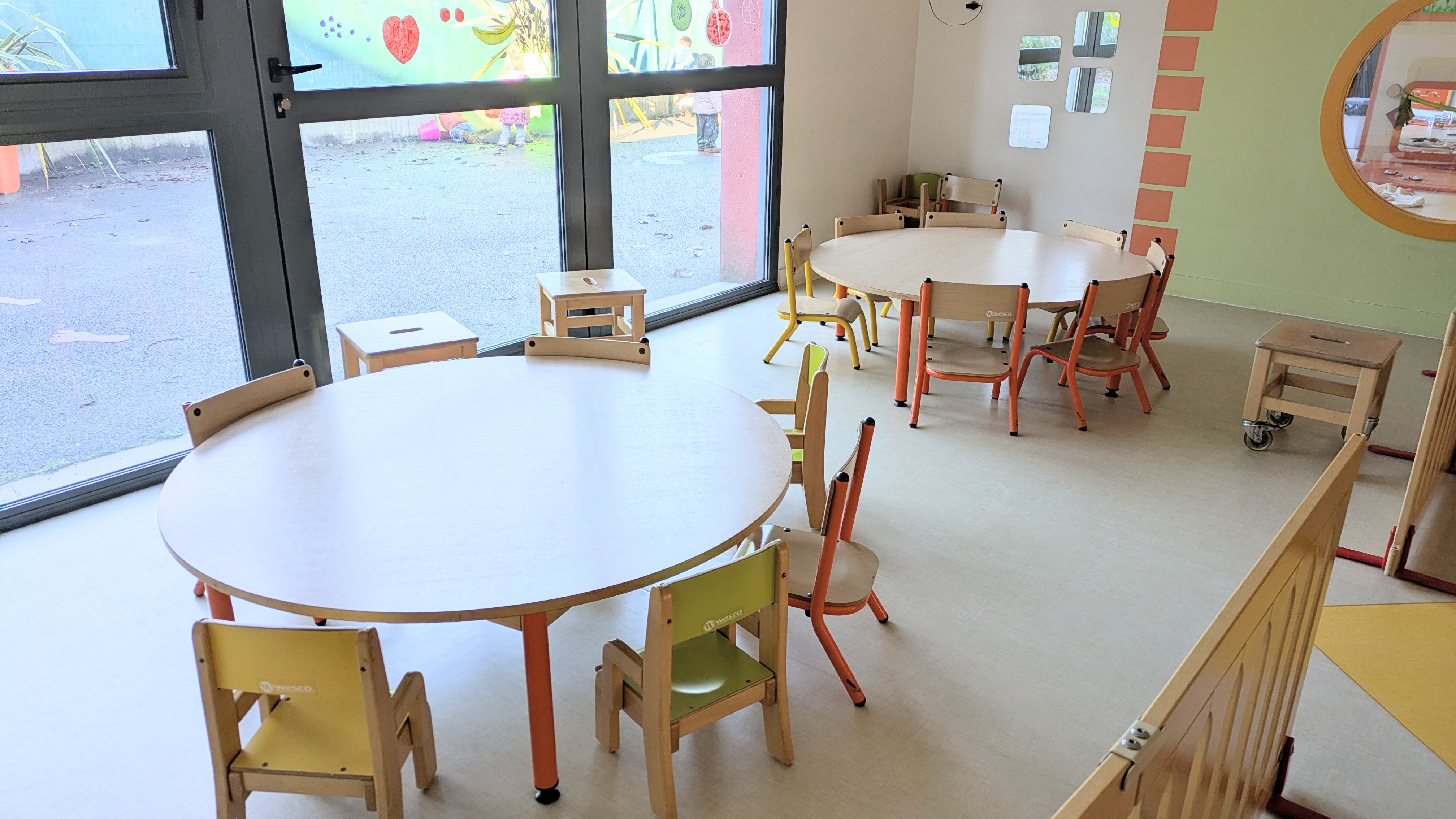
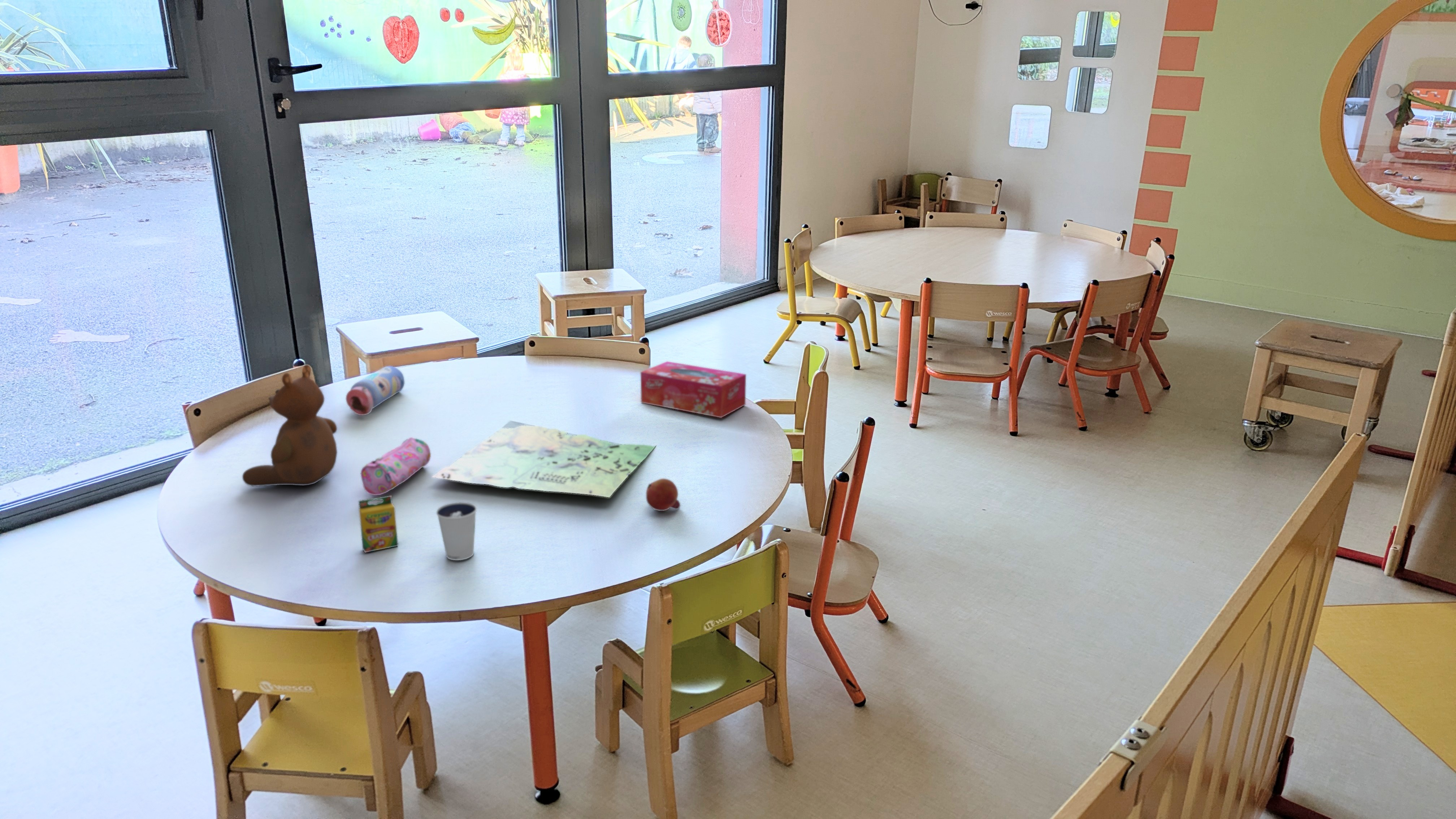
+ crayon box (378, 524)
+ fruit (663, 494)
+ dixie cup (458, 532)
+ water bottle (377, 390)
+ board game (560, 450)
+ teddy bear (287, 425)
+ tissue box (693, 388)
+ pencil case (396, 465)
